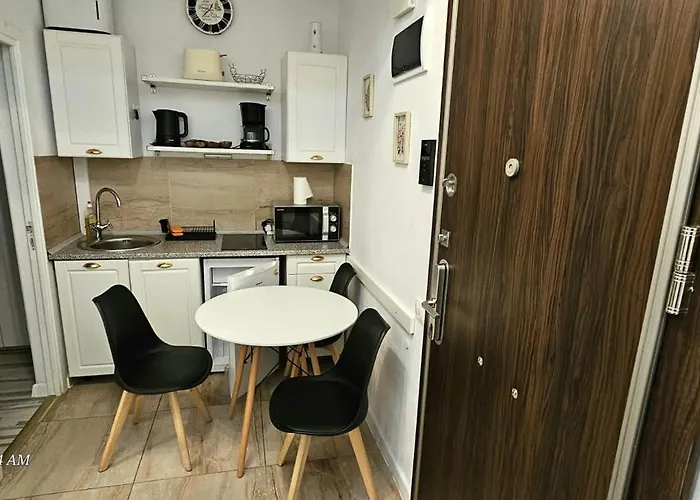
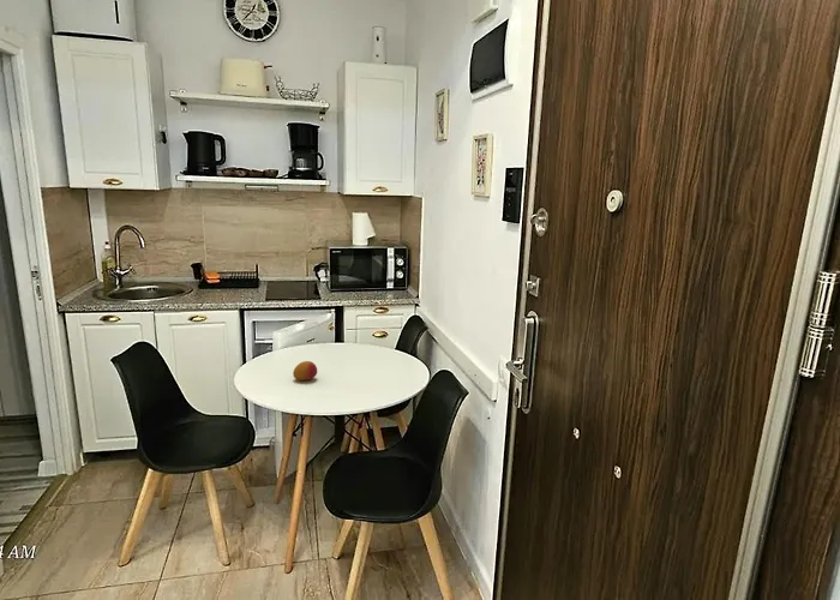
+ fruit (305, 370)
